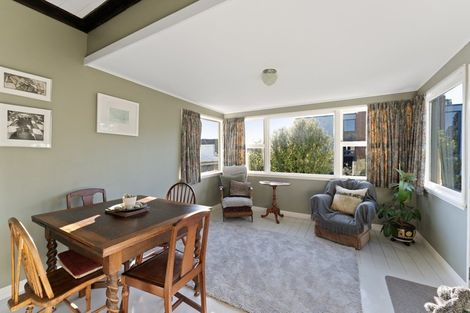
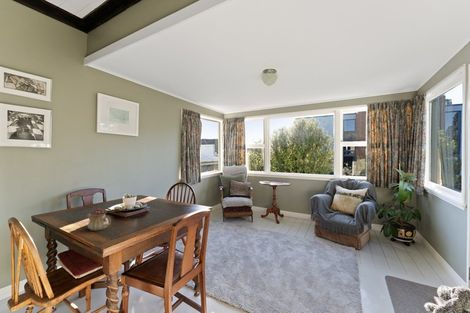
+ teapot (99, 217)
